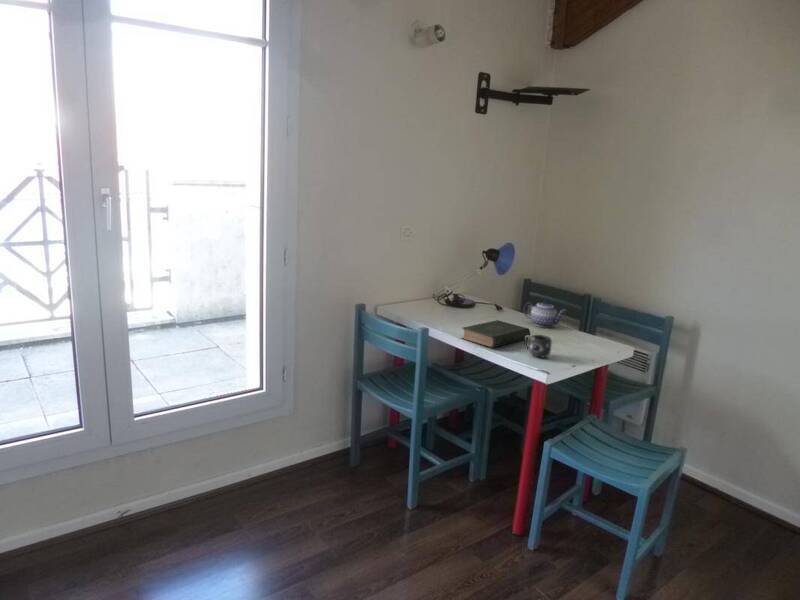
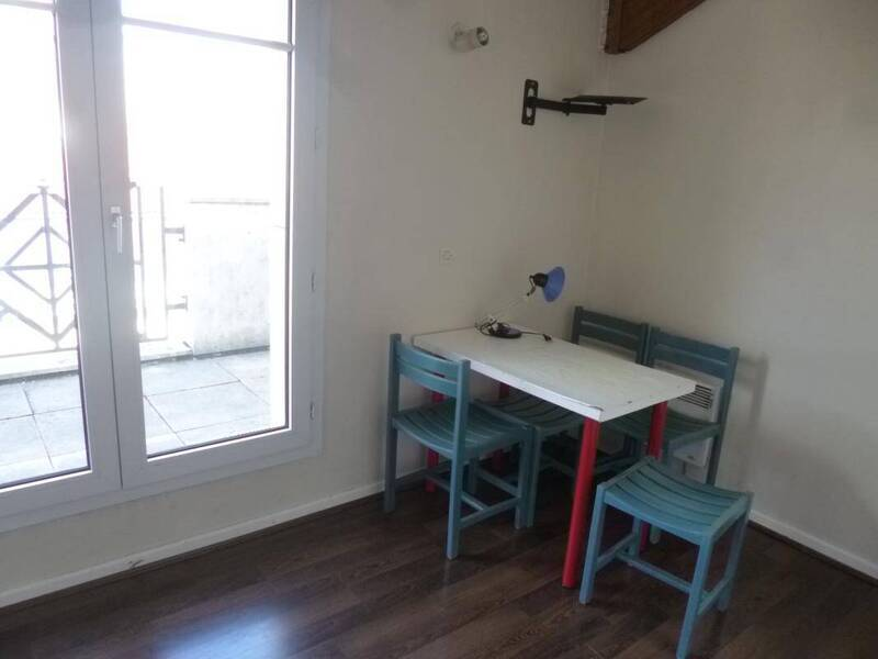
- teapot (544, 312)
- book (496, 333)
- mug (536, 345)
